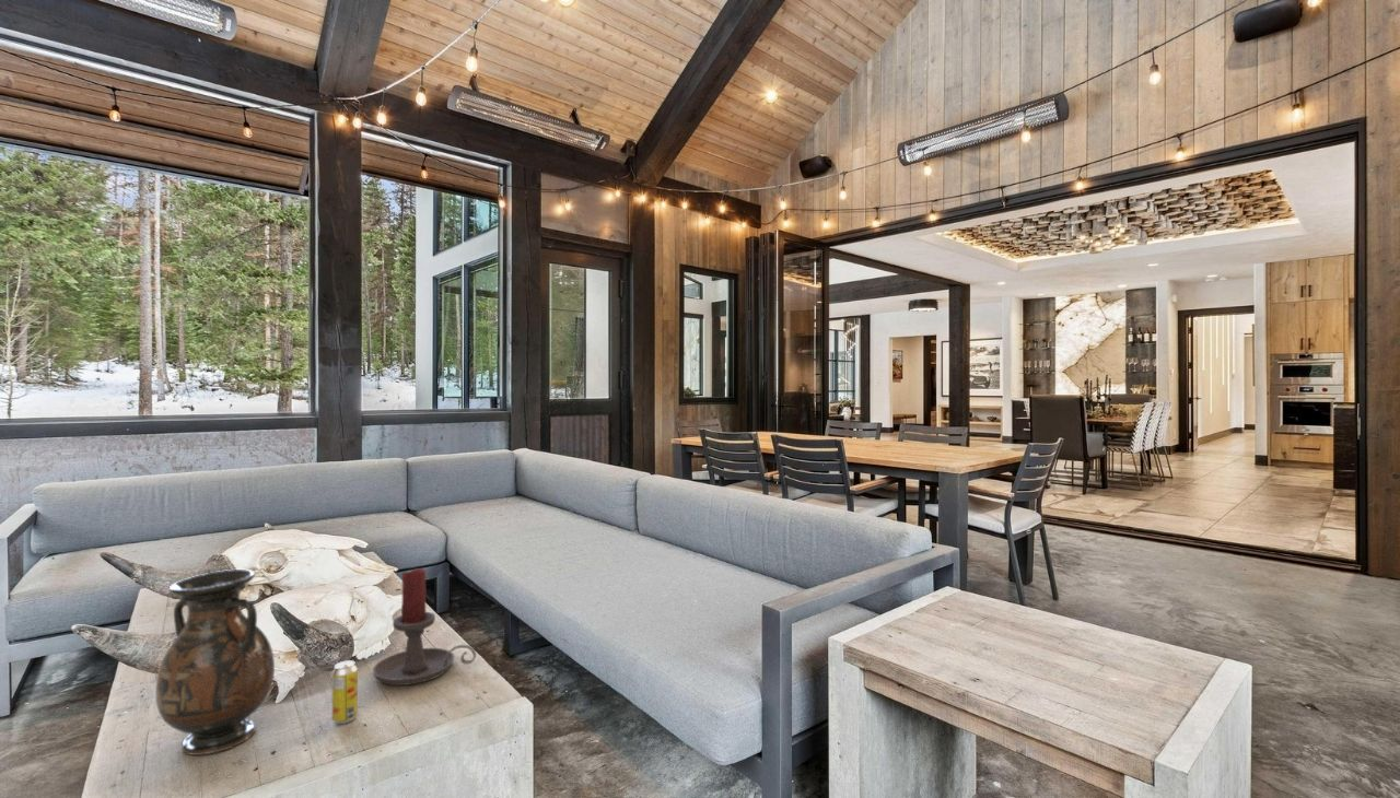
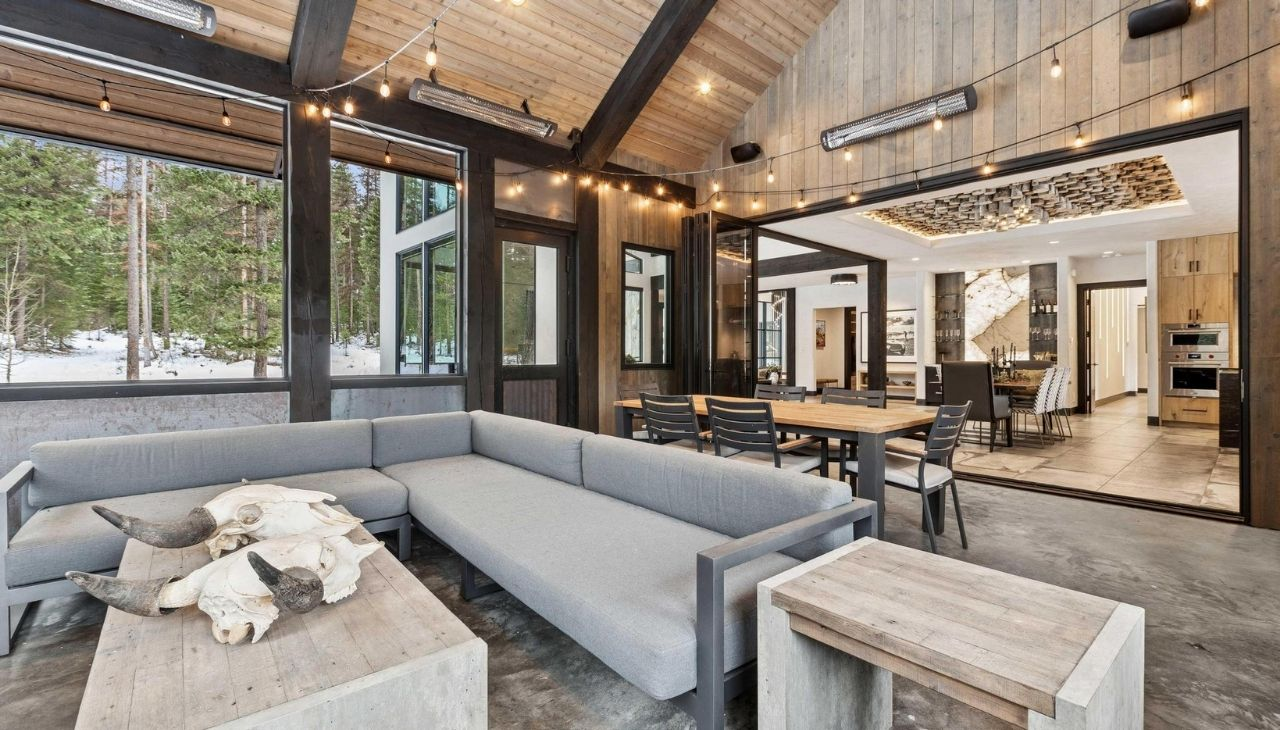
- candle holder (425, 619)
- beverage can (345, 690)
- vase (218, 658)
